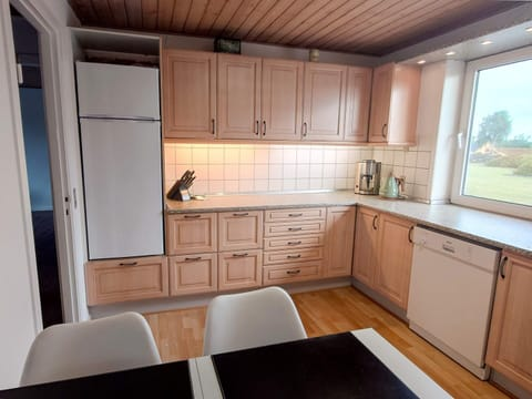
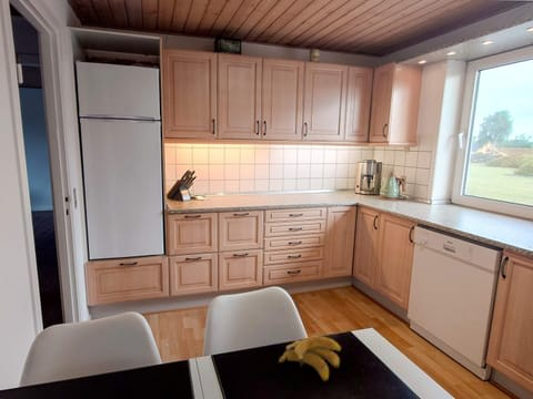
+ banana (311, 356)
